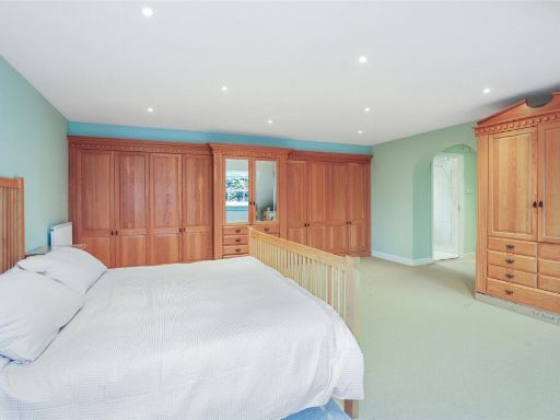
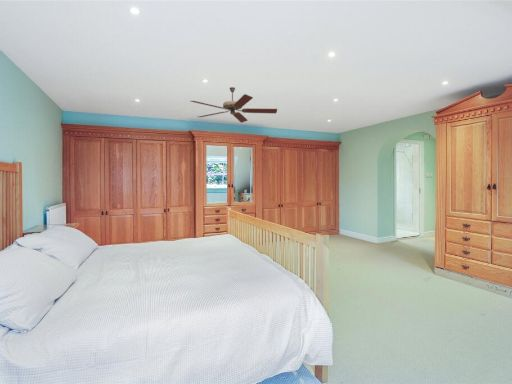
+ ceiling fan (235, 101)
